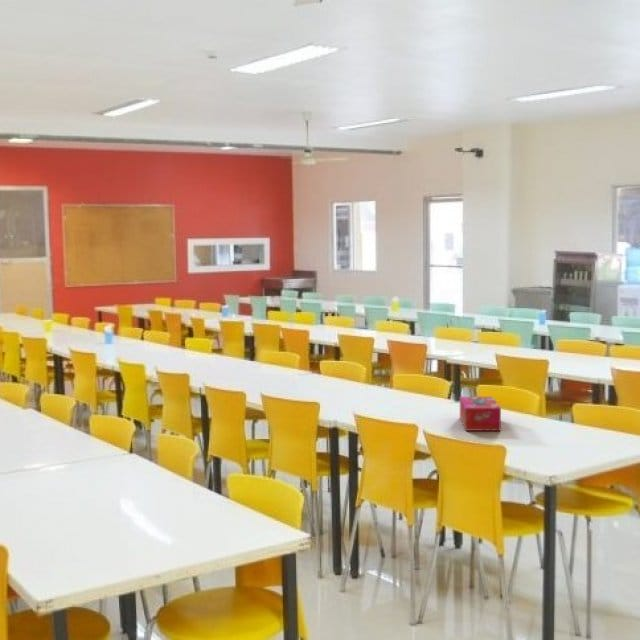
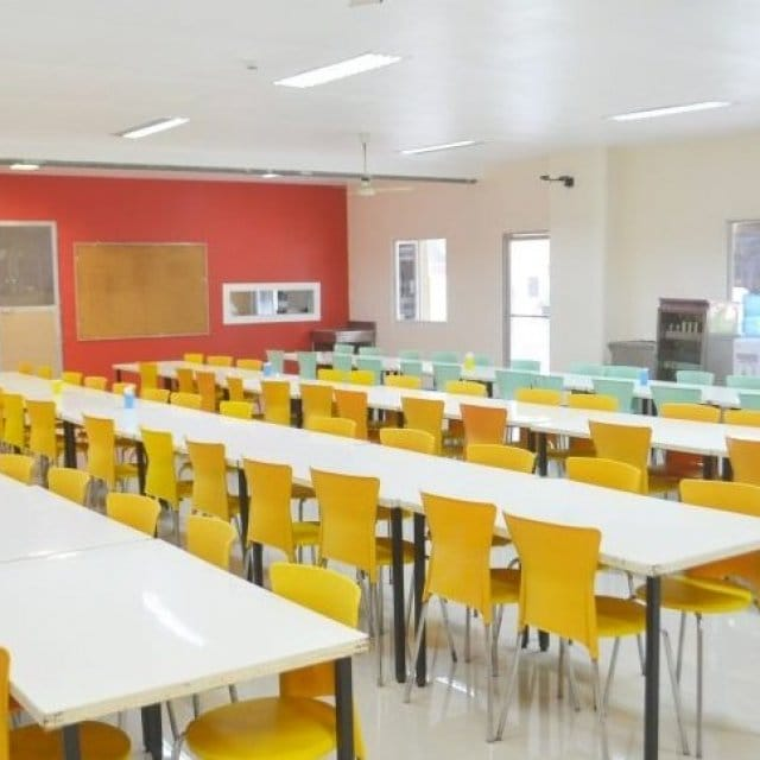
- tissue box (479, 413)
